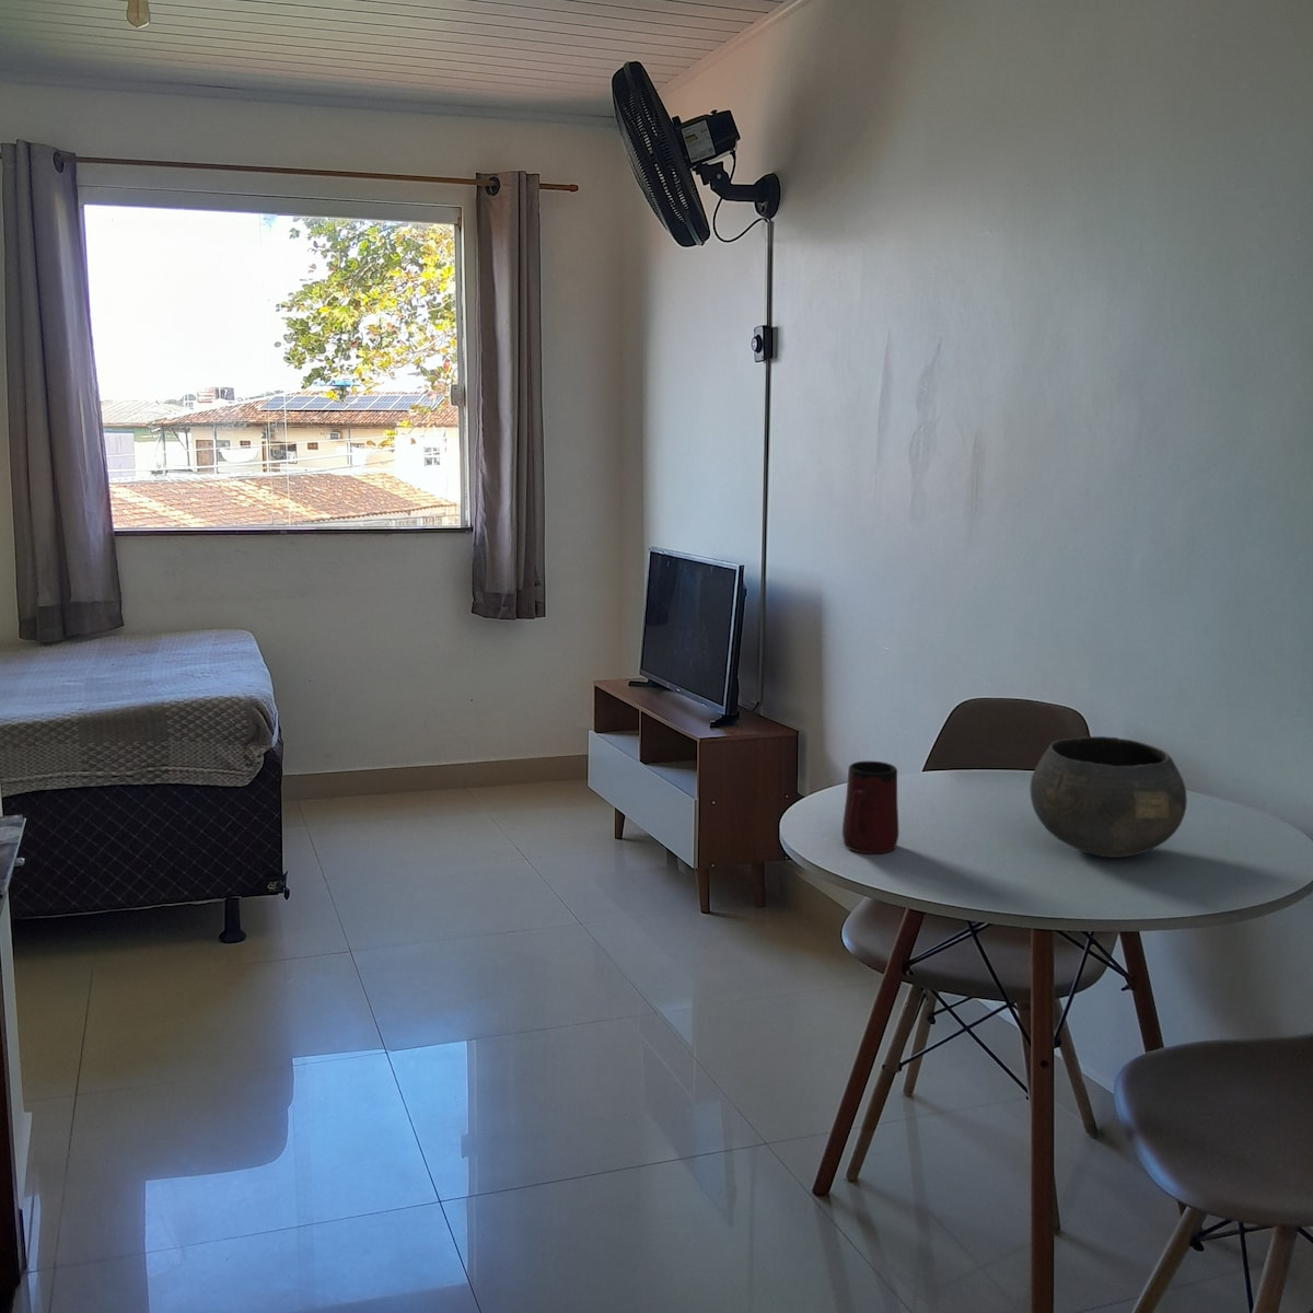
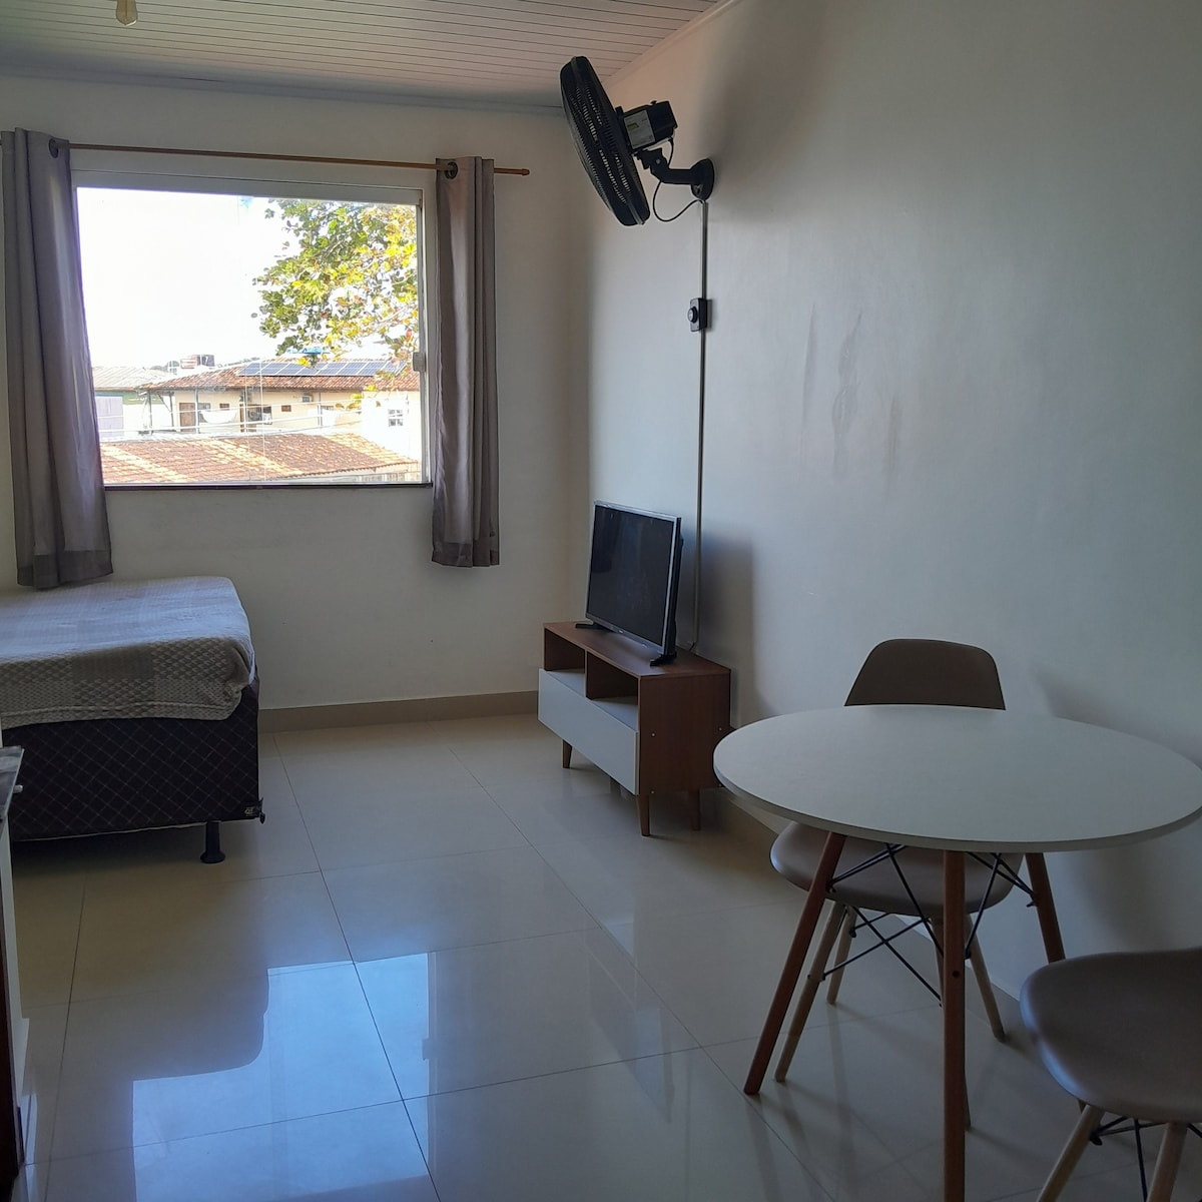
- bowl (1105, 800)
- mug (867, 808)
